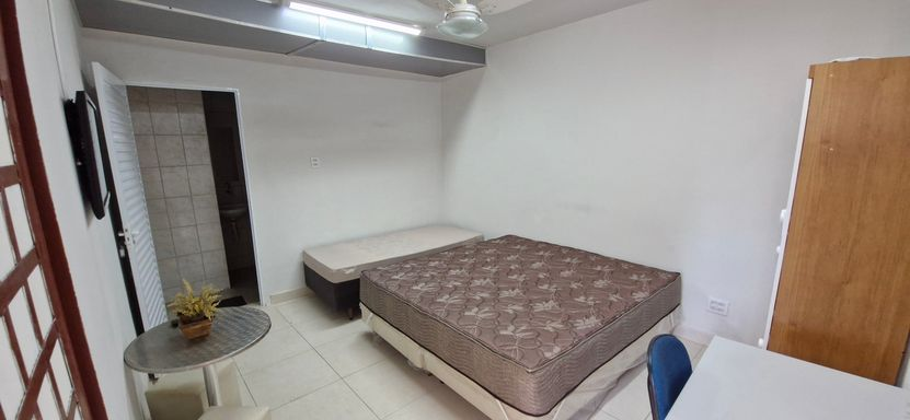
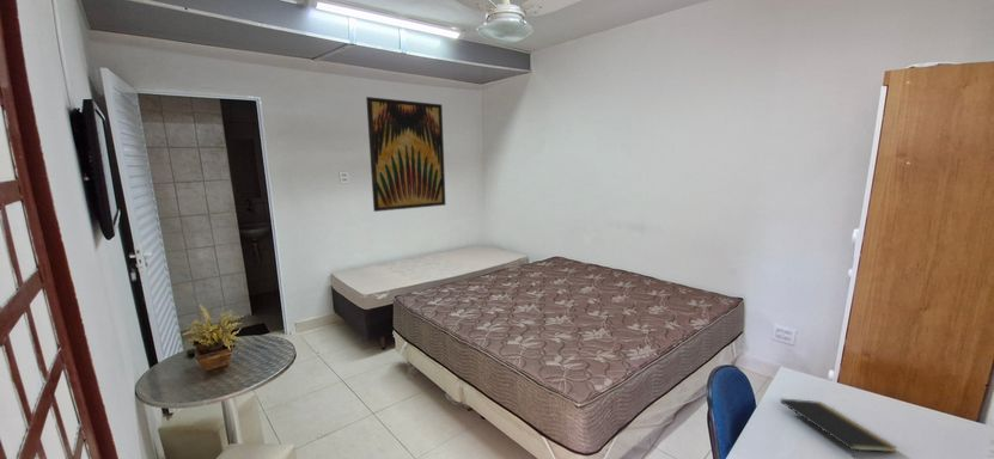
+ notepad (834, 423)
+ wall art (409, 155)
